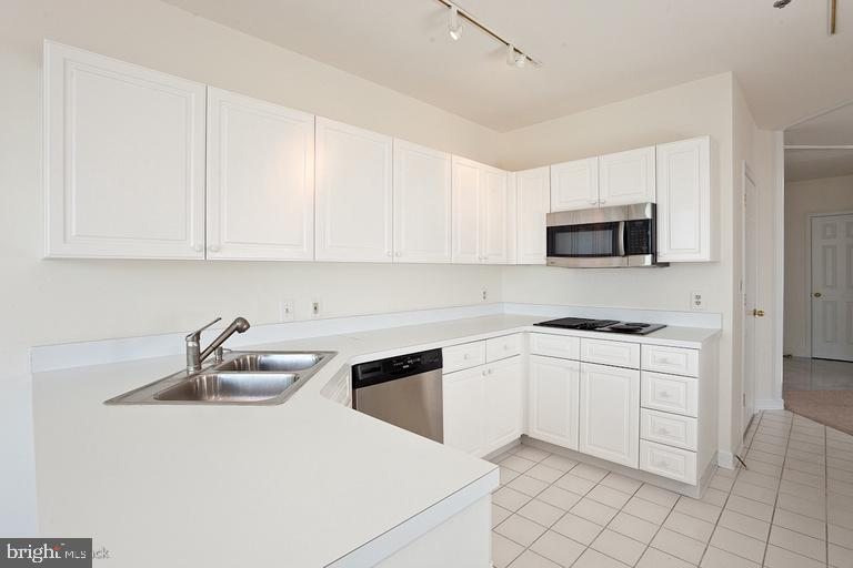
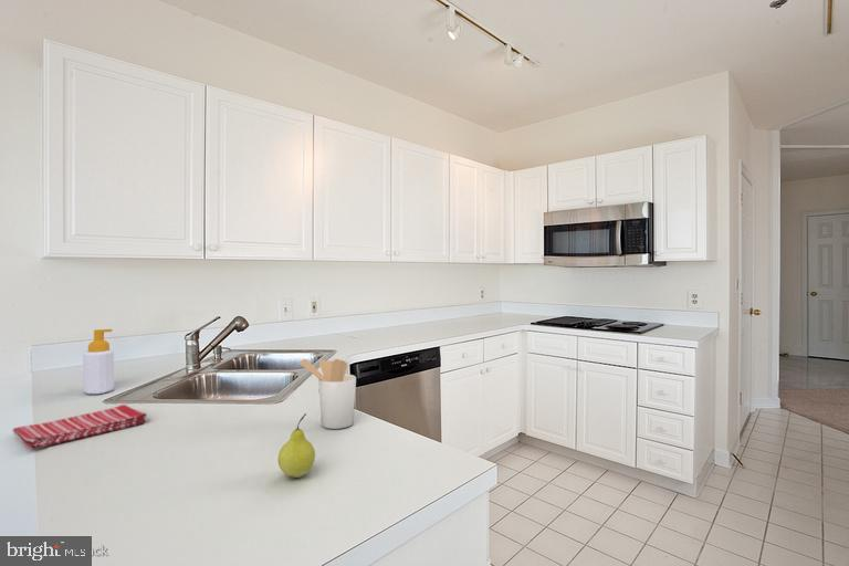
+ fruit (296, 444)
+ dish towel (83, 423)
+ utensil holder (327, 390)
+ soap bottle (98, 359)
